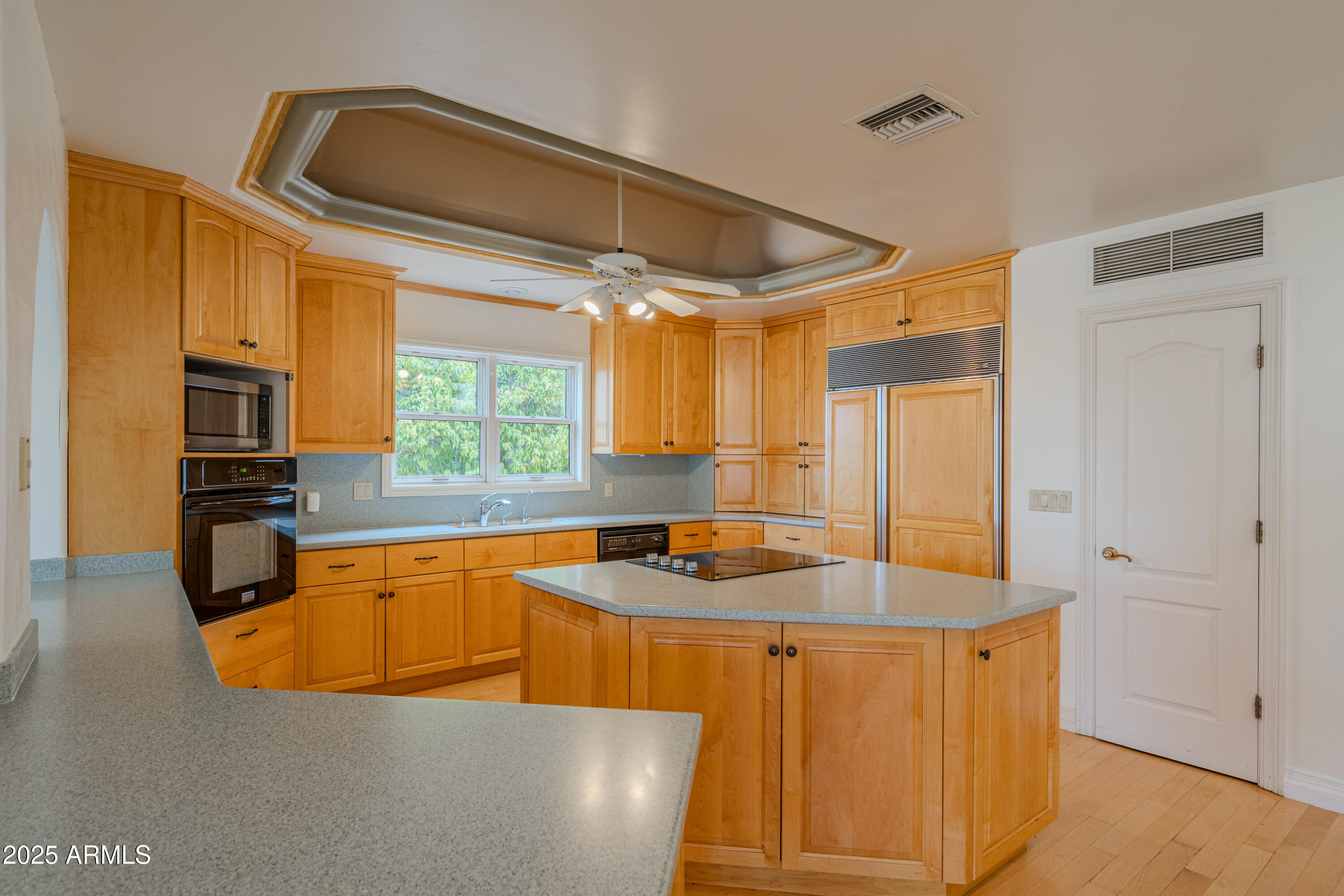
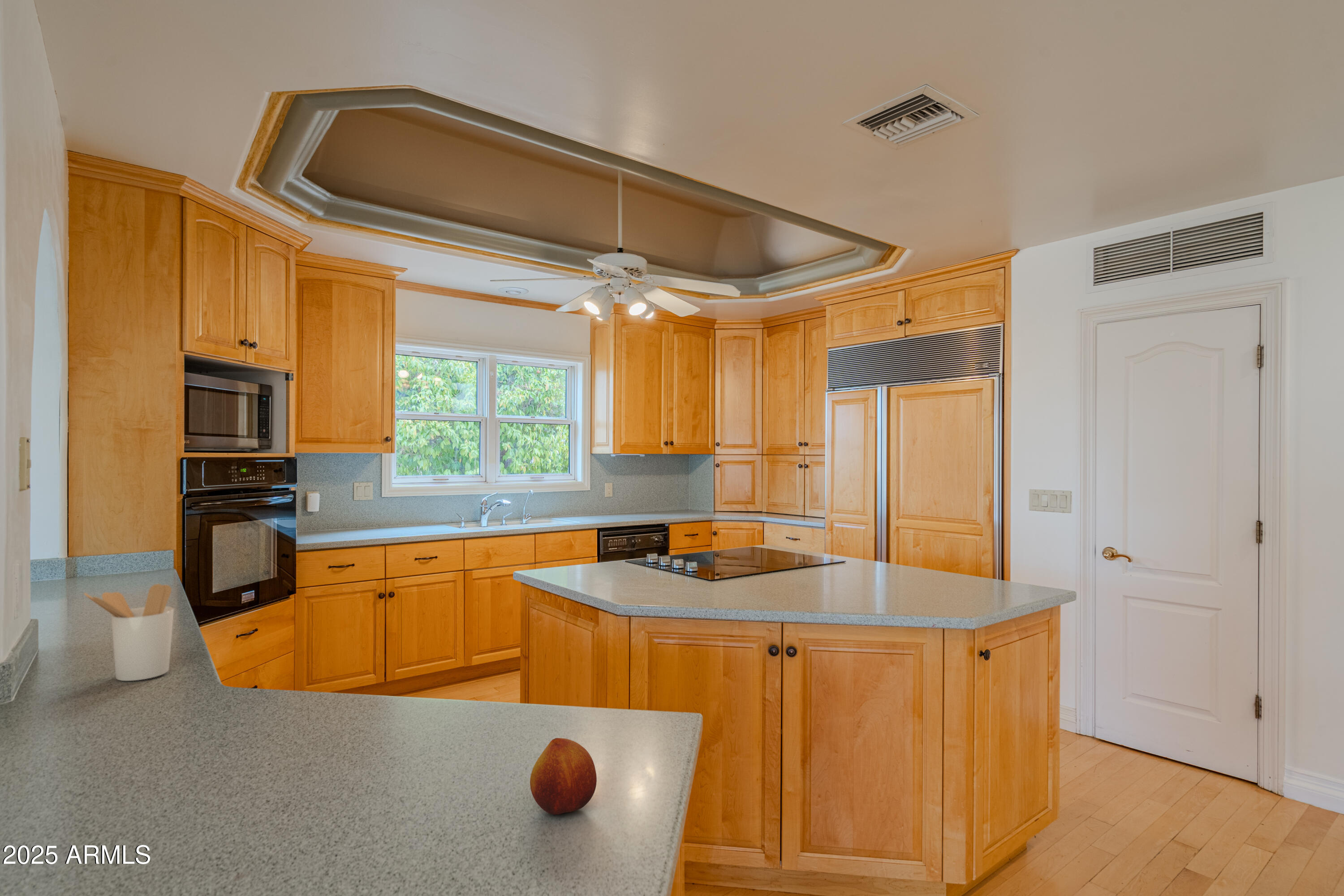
+ fruit (563, 774)
+ utensil holder (129, 631)
